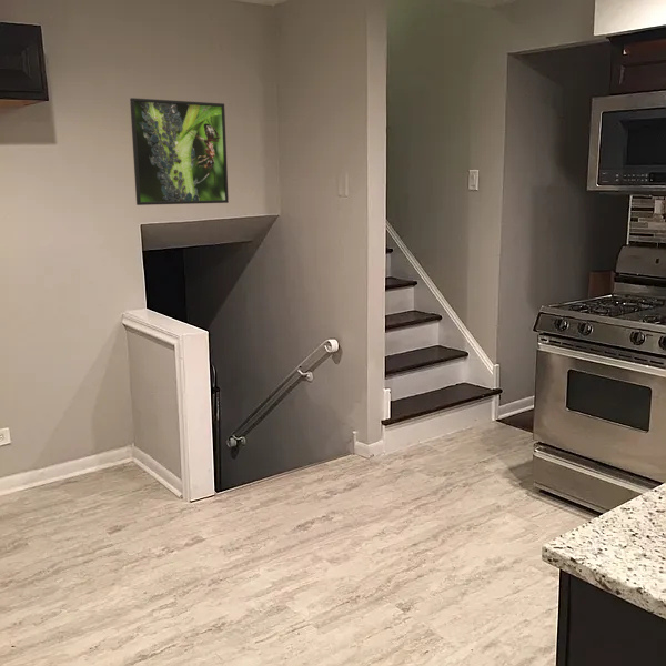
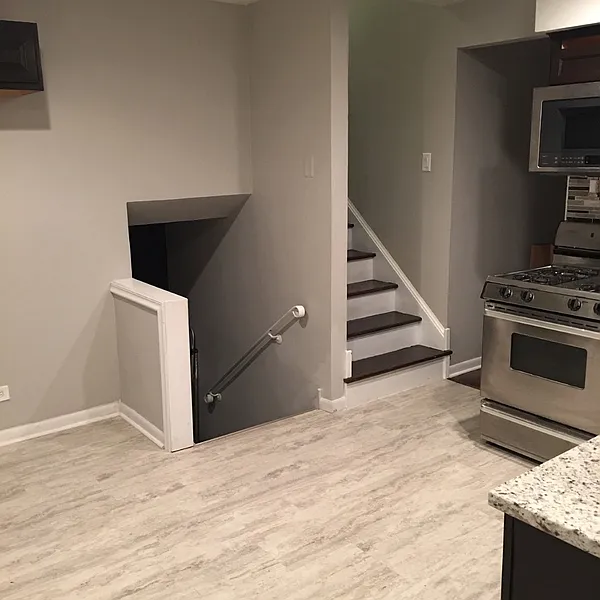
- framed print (181, 152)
